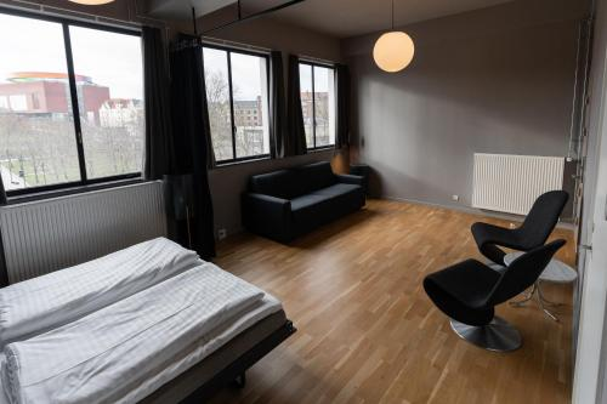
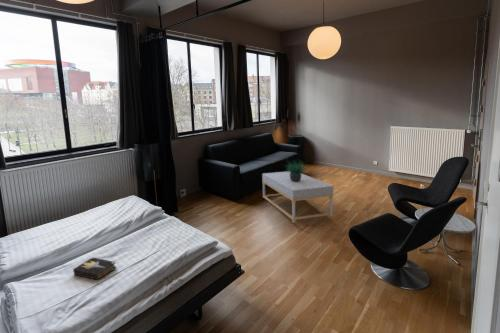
+ coffee table (294, 193)
+ potted plant (295, 168)
+ hardback book (95, 267)
